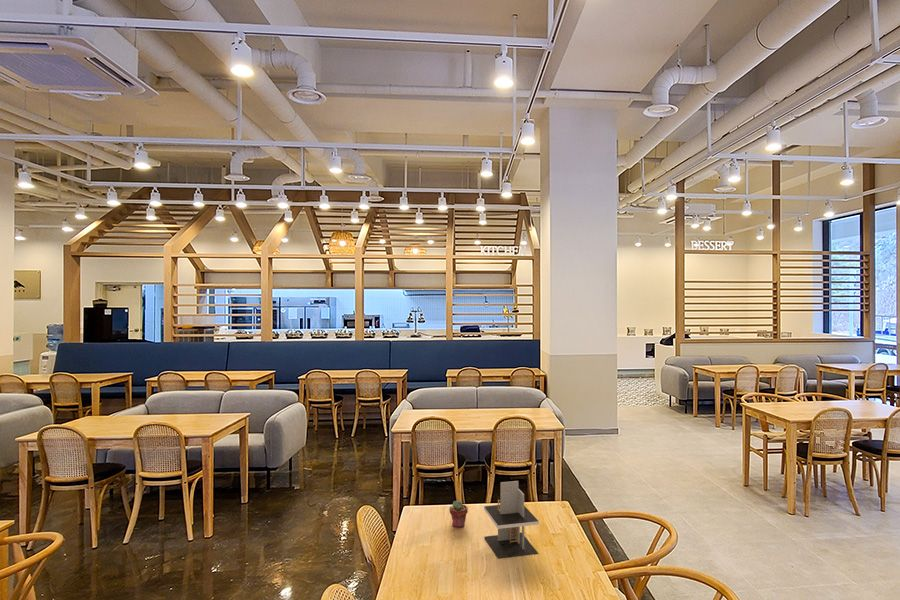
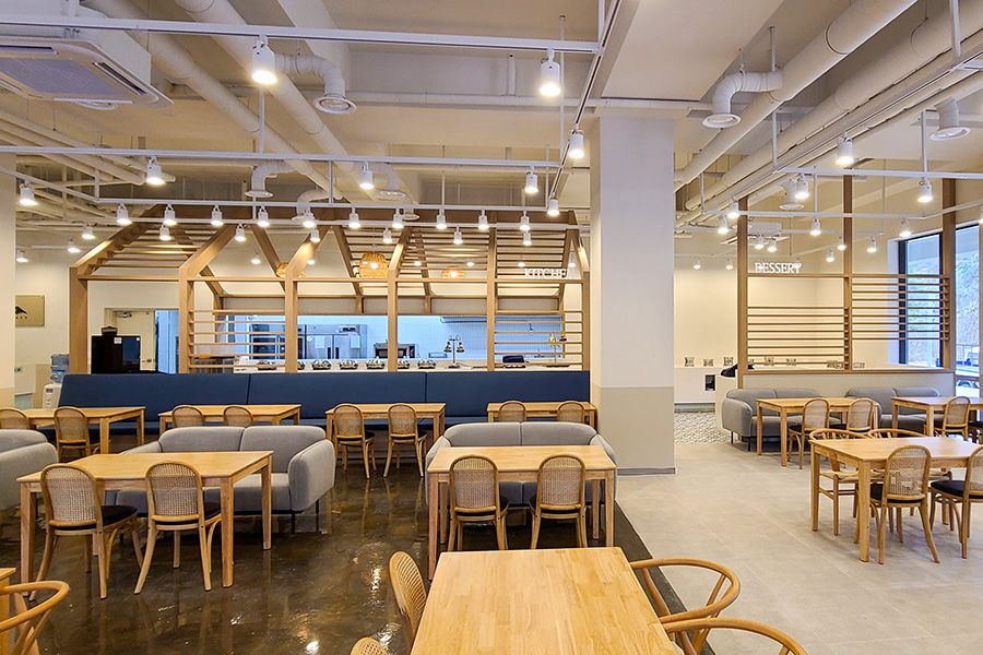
- potted succulent (458, 512)
- napkin holder (510, 513)
